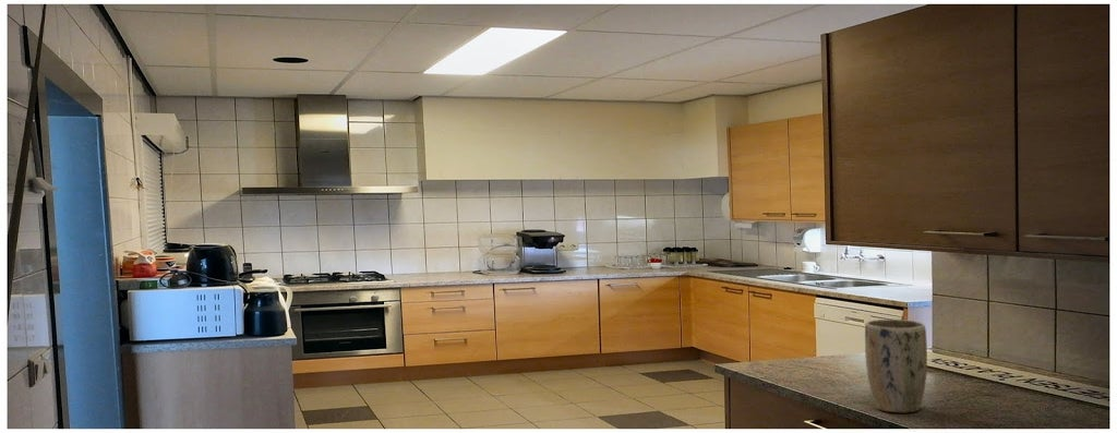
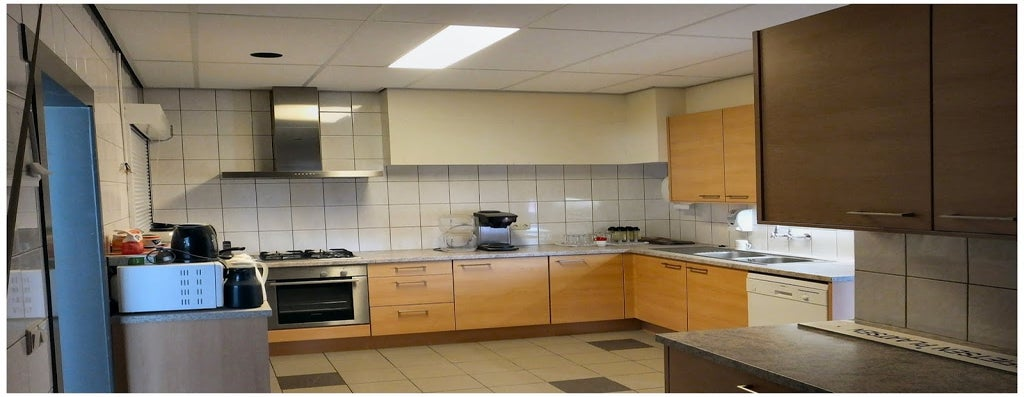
- plant pot (896, 365)
